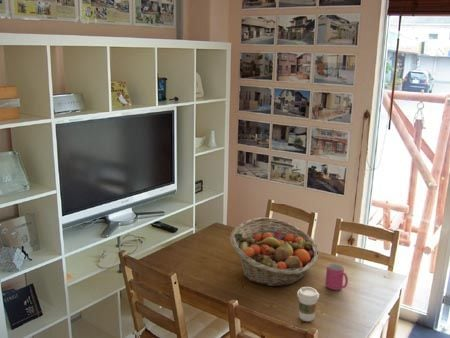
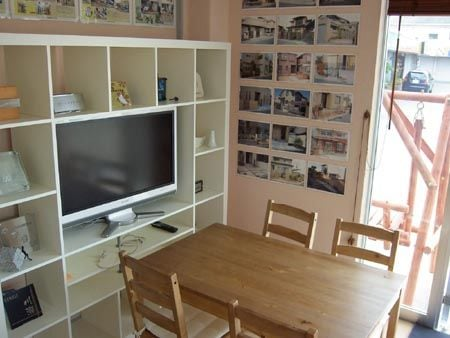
- mug (337, 278)
- coffee cup (307, 304)
- fruit basket (274, 250)
